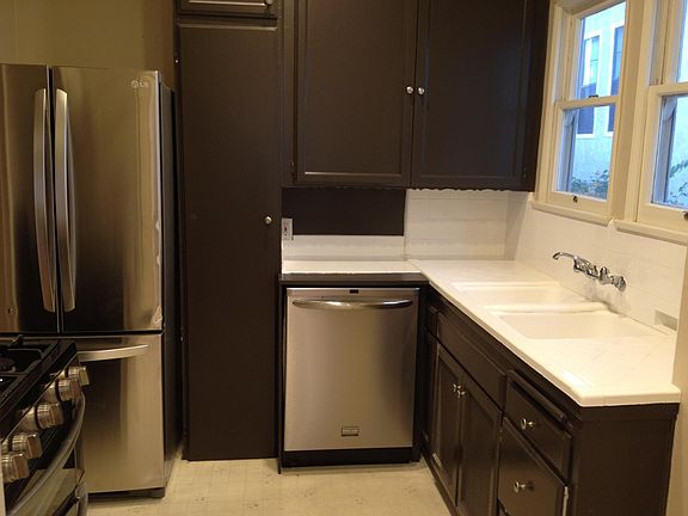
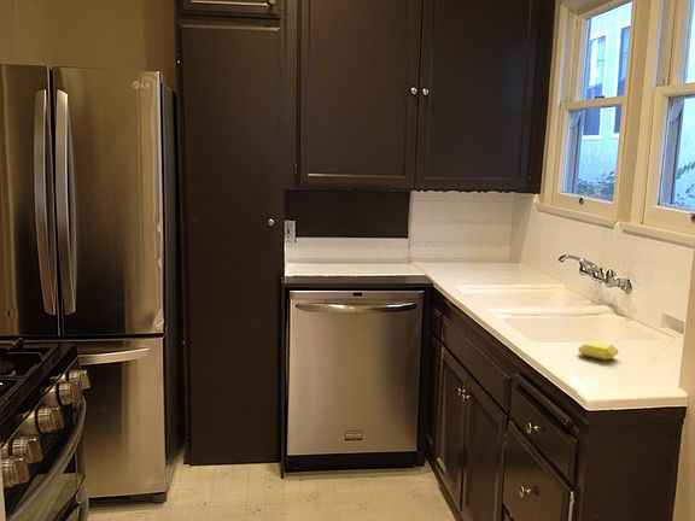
+ soap bar (597, 350)
